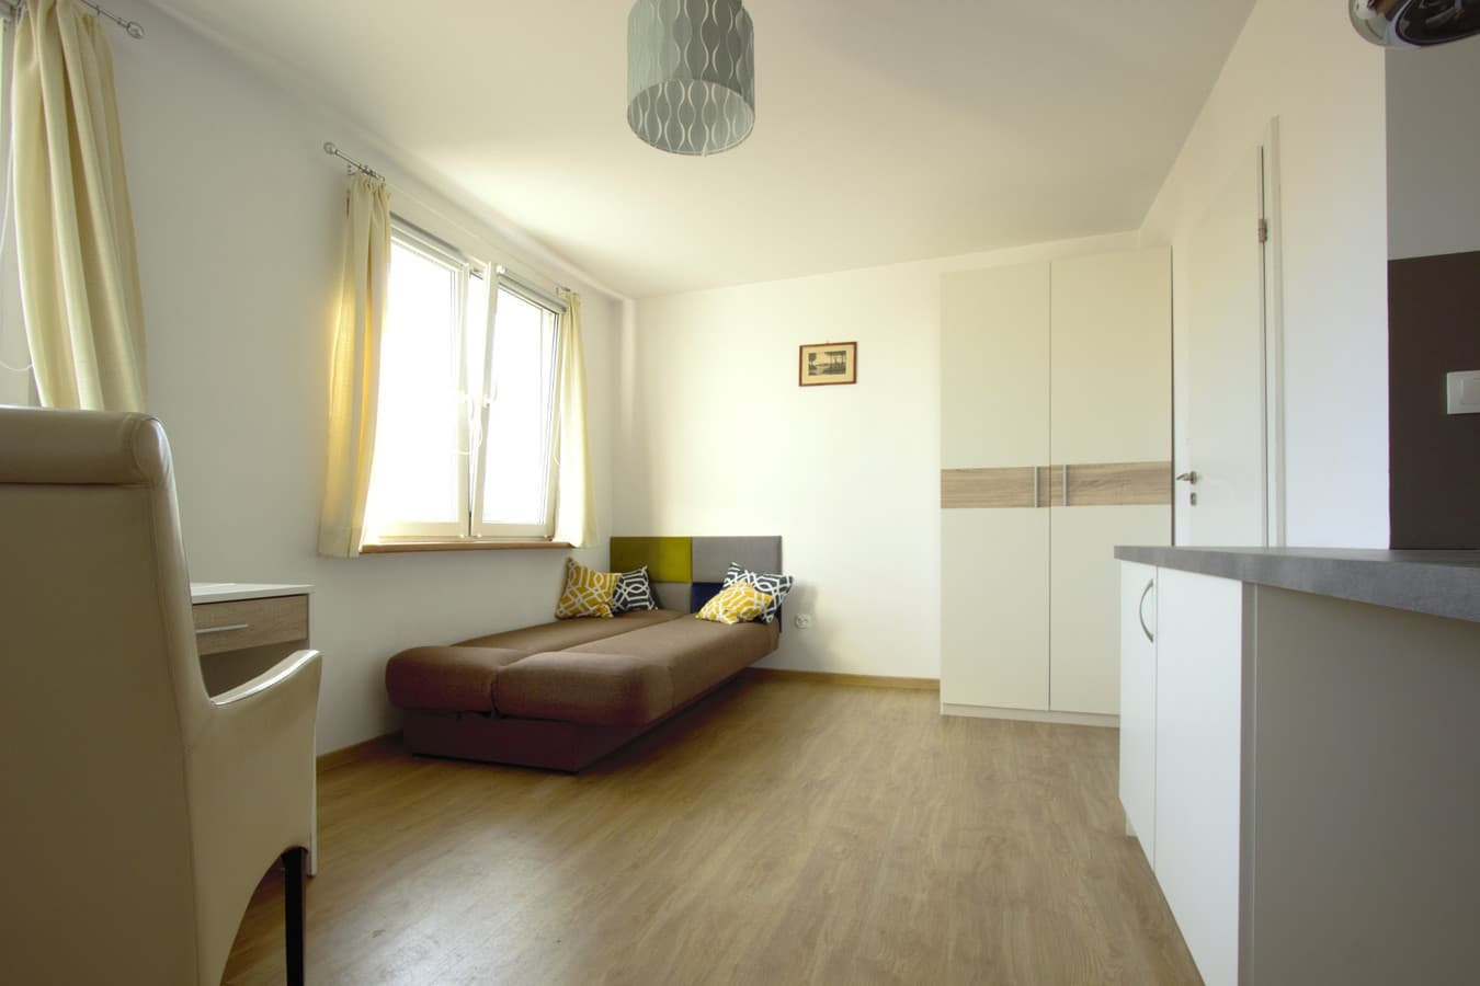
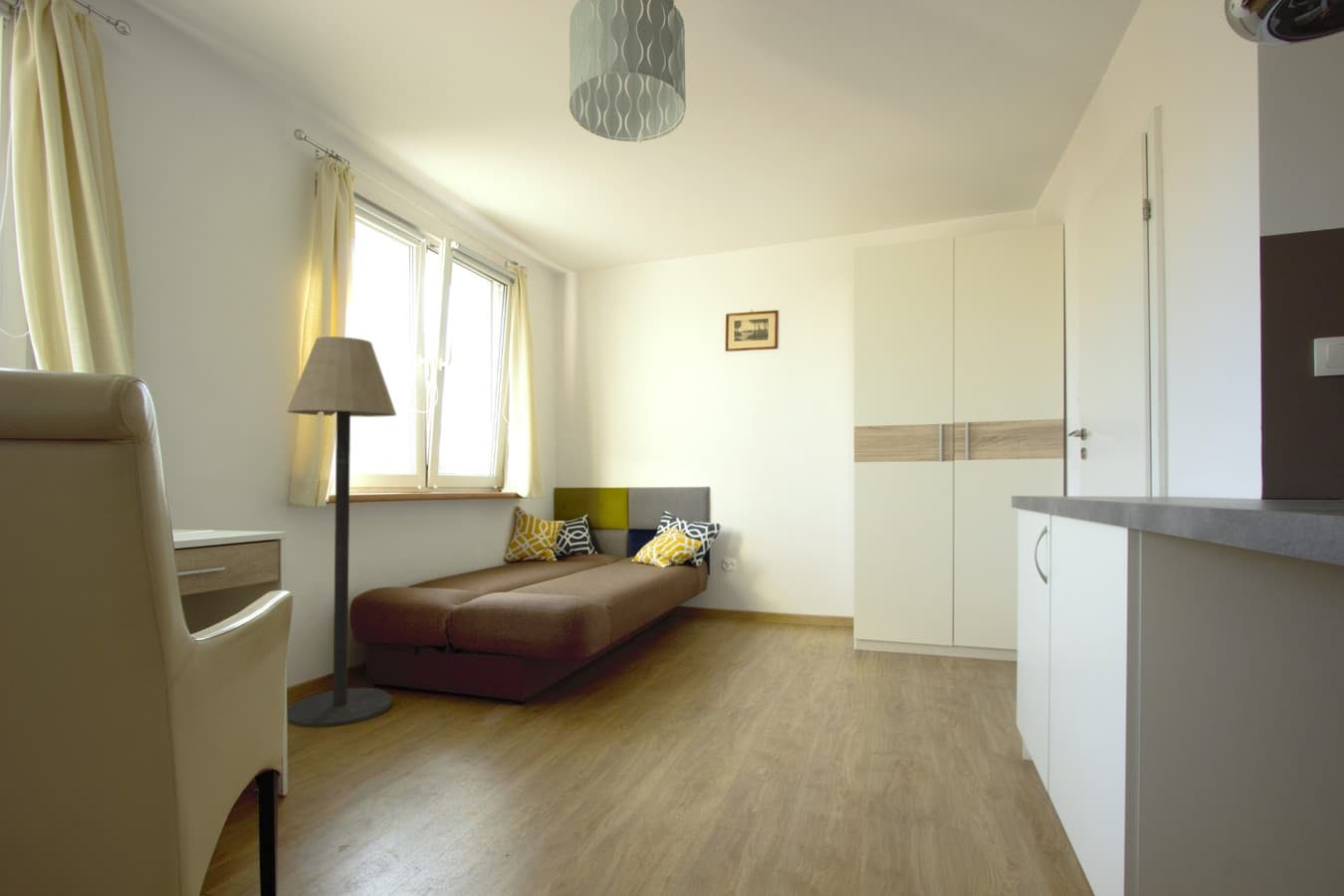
+ floor lamp (341, 525)
